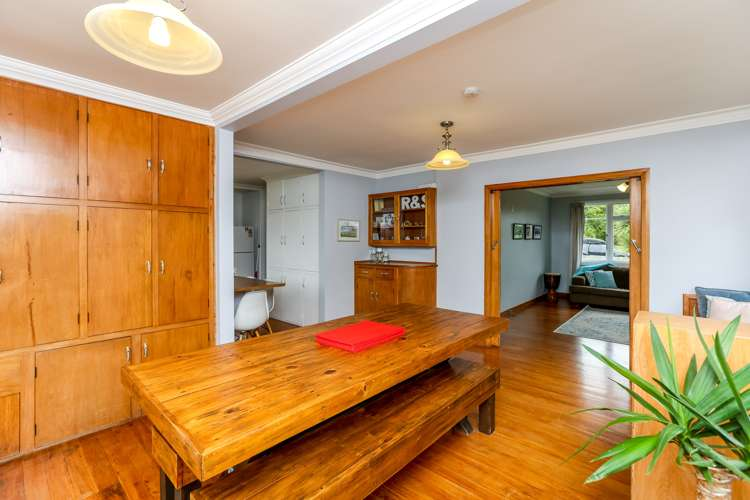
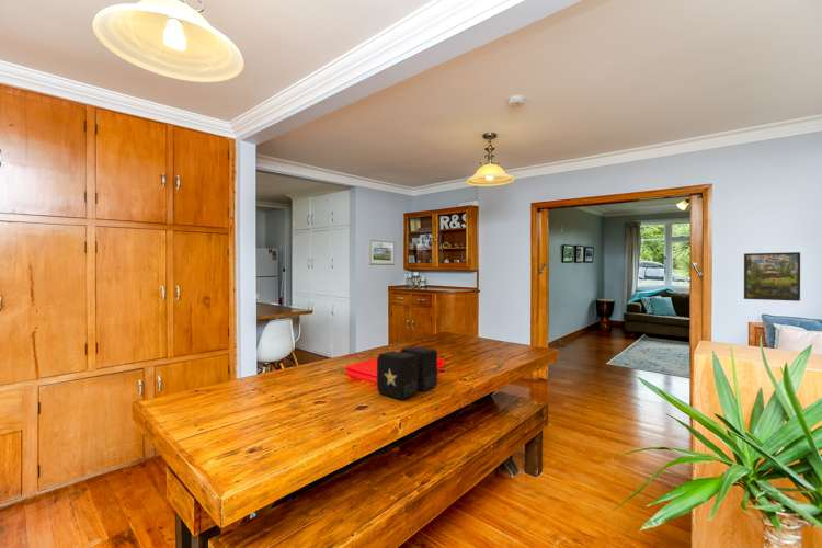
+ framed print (770, 276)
+ speaker (408, 370)
